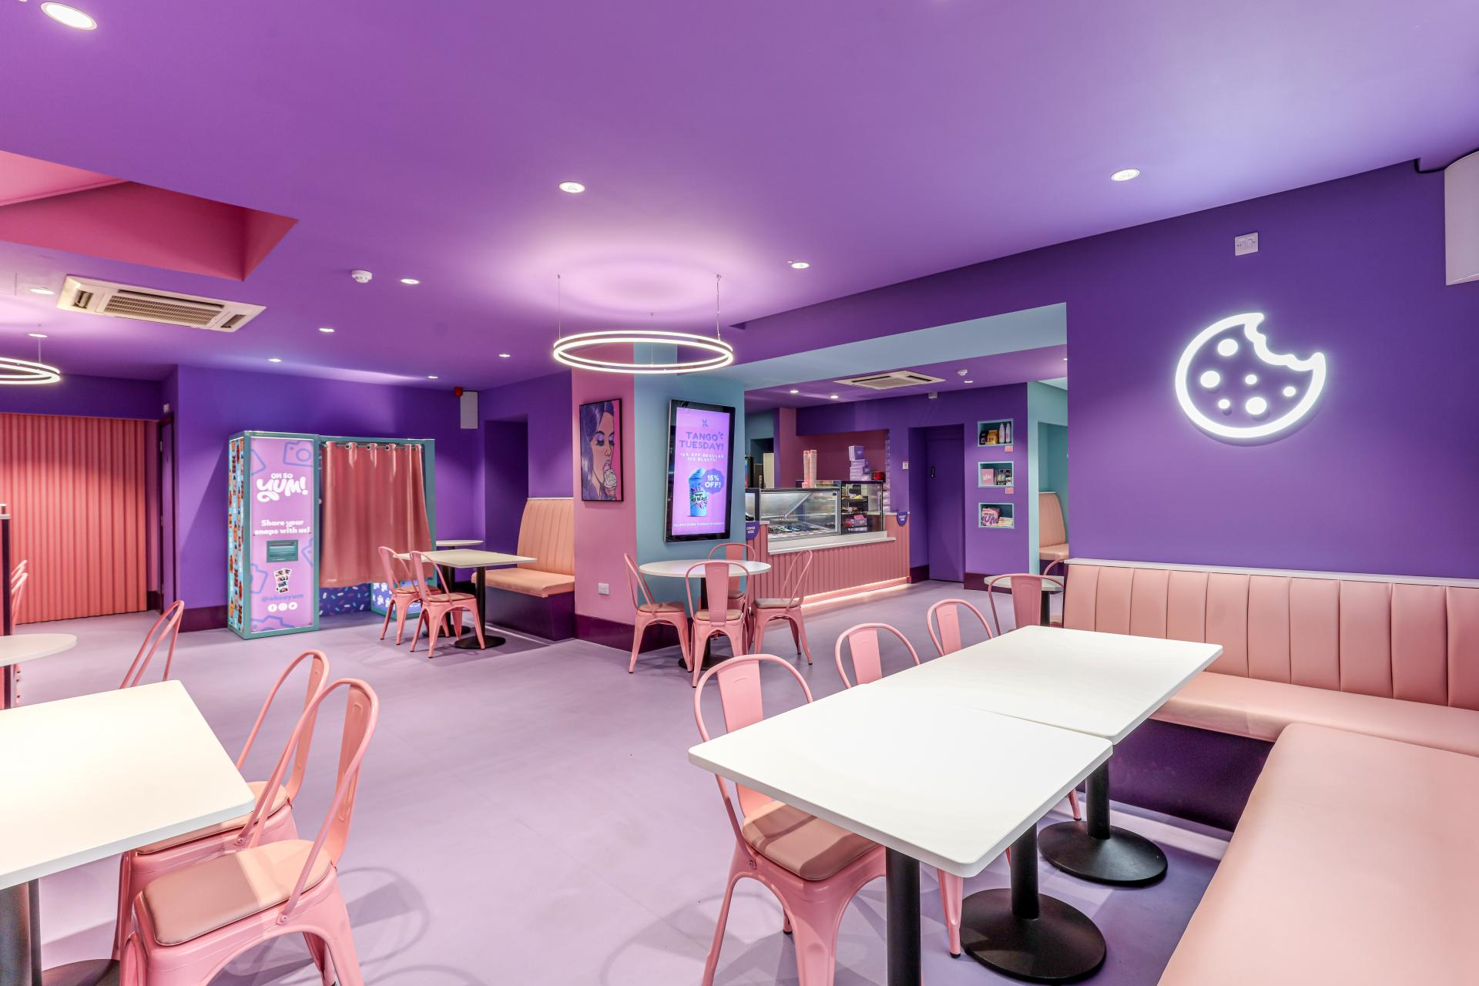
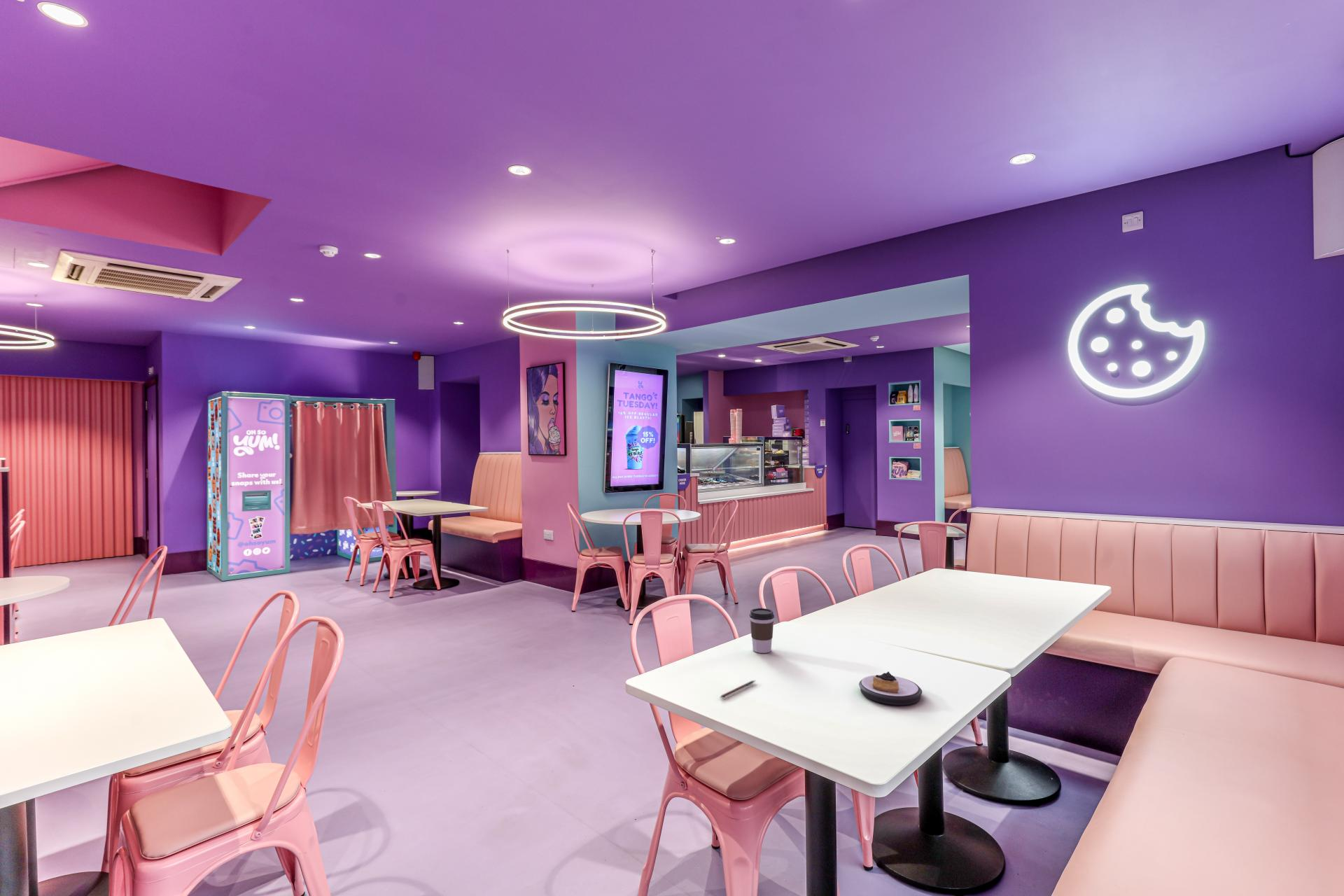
+ coffee cup (762, 630)
+ pen (738, 688)
+ cake slice (890, 684)
